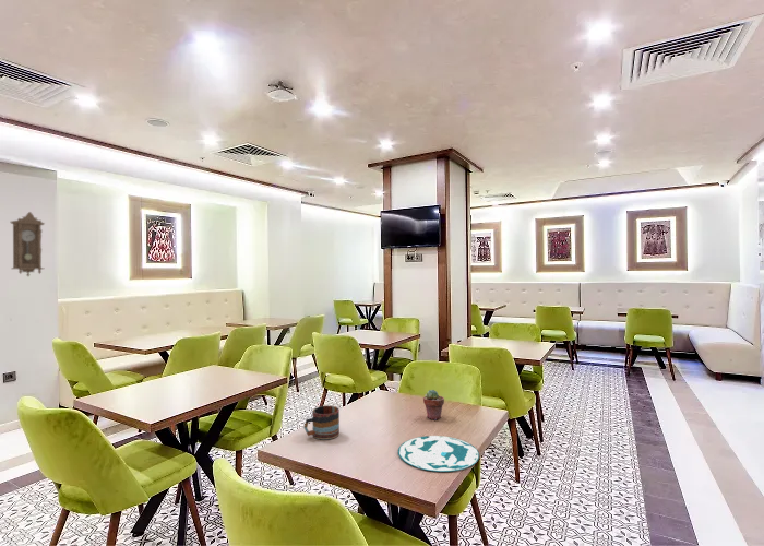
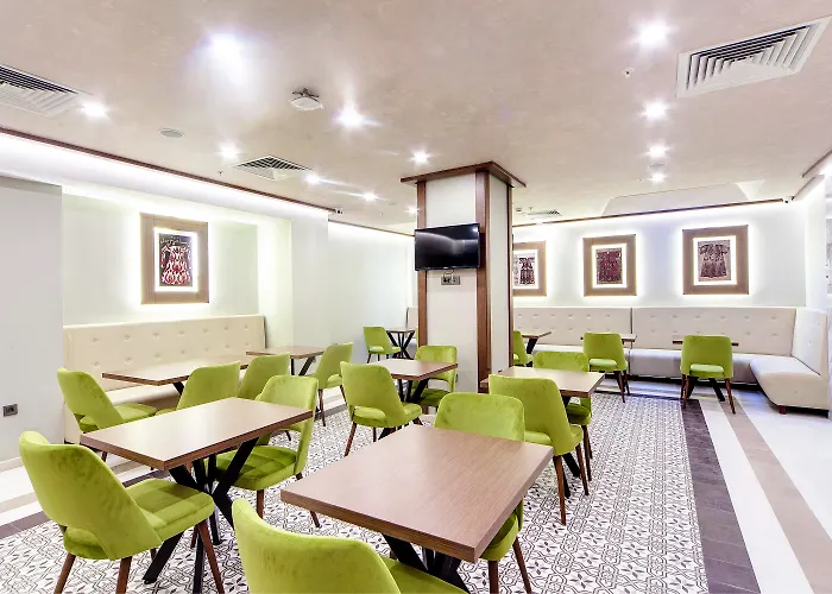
- potted succulent (433, 403)
- mug (323, 422)
- plate (438, 448)
- pendulum clock (27, 244)
